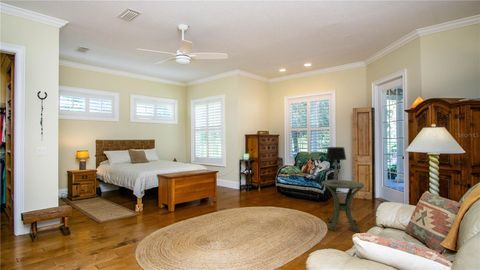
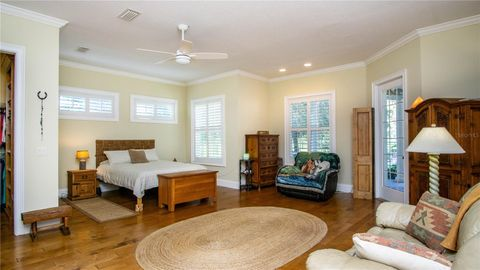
- table lamp (335, 165)
- side table (342, 204)
